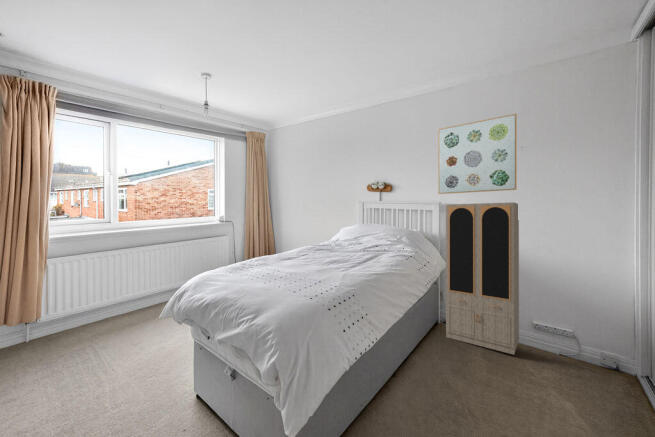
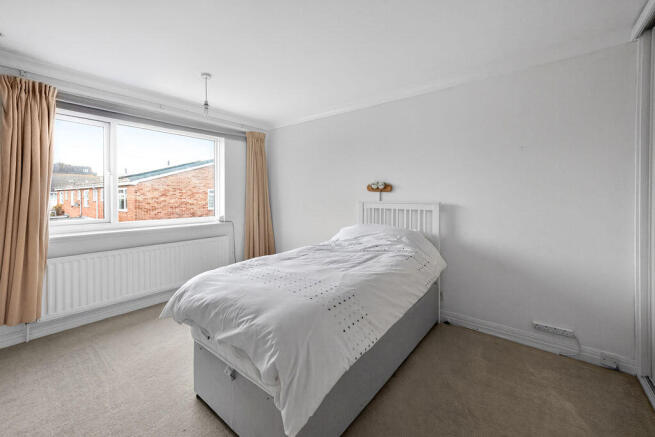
- cabinet (481, 271)
- wall art (474, 157)
